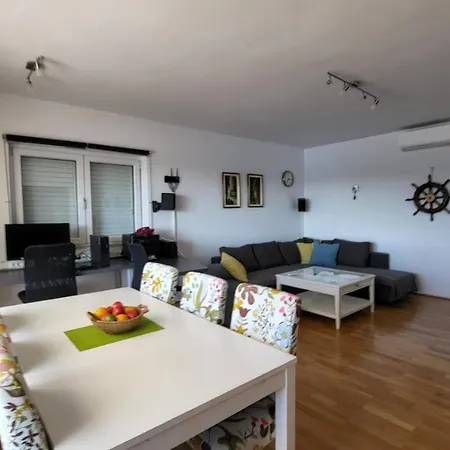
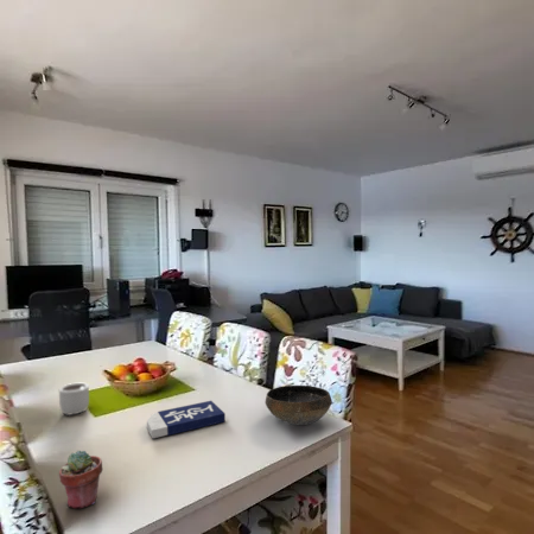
+ mug (74, 398)
+ book (184, 418)
+ potted succulent (81, 476)
+ bowl (298, 405)
